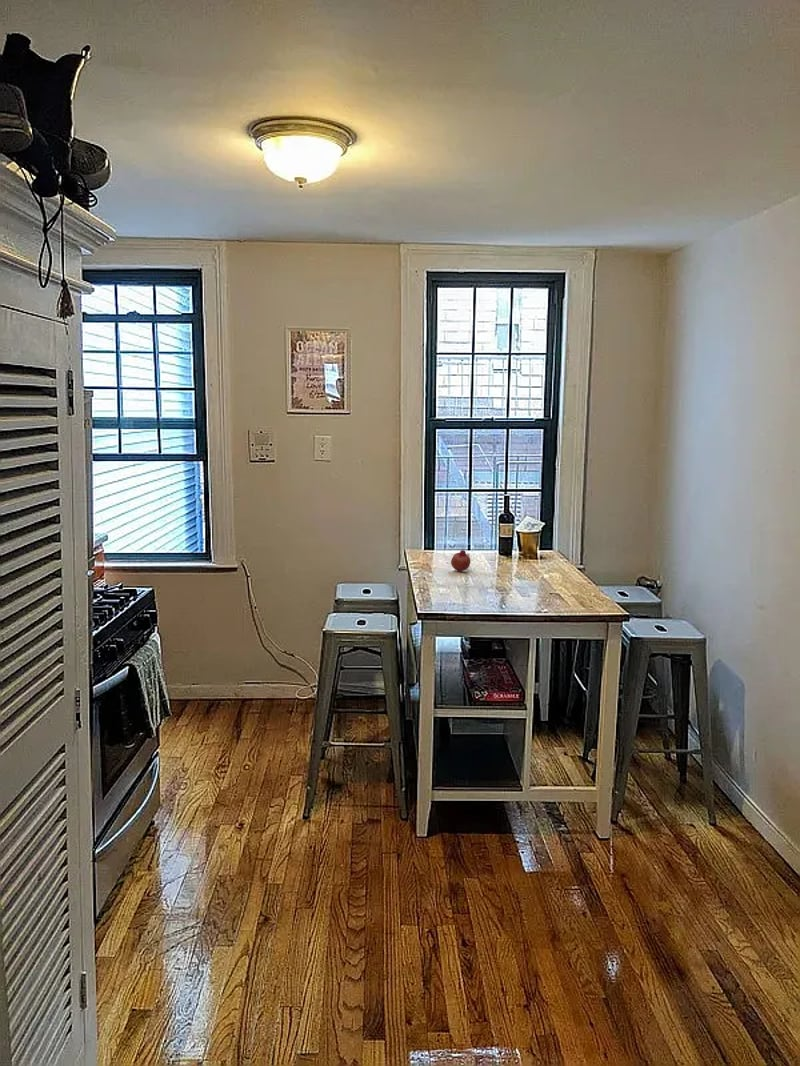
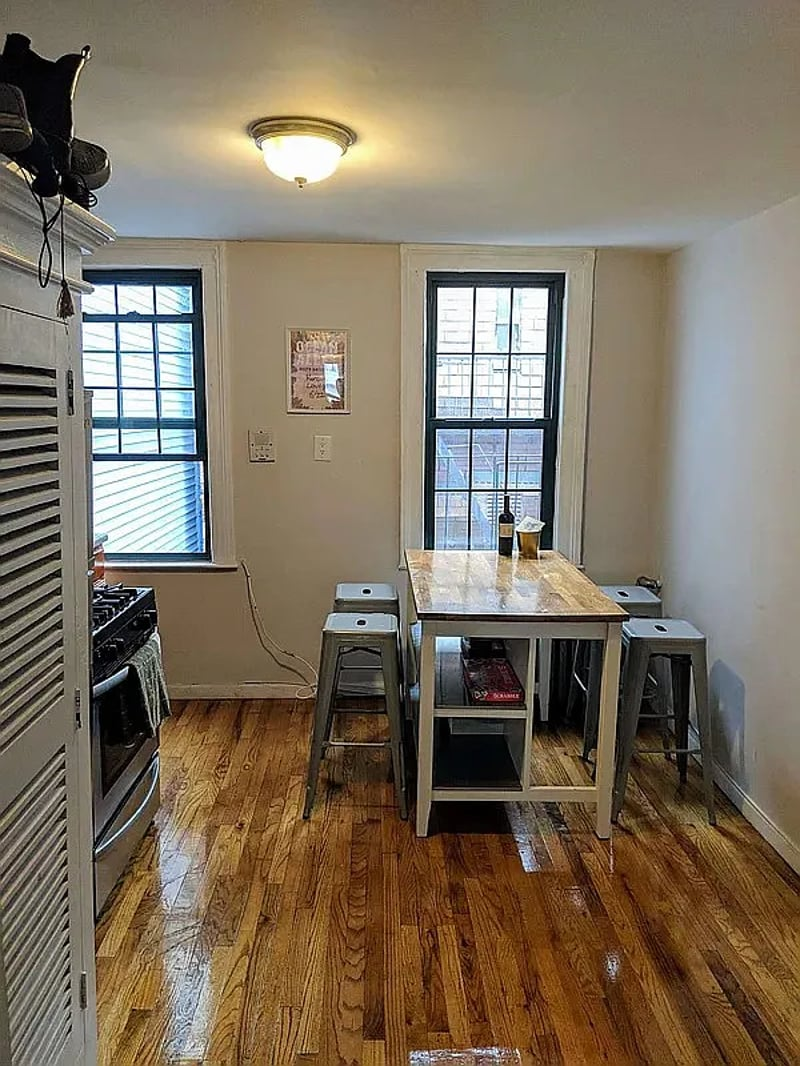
- fruit (460, 560)
